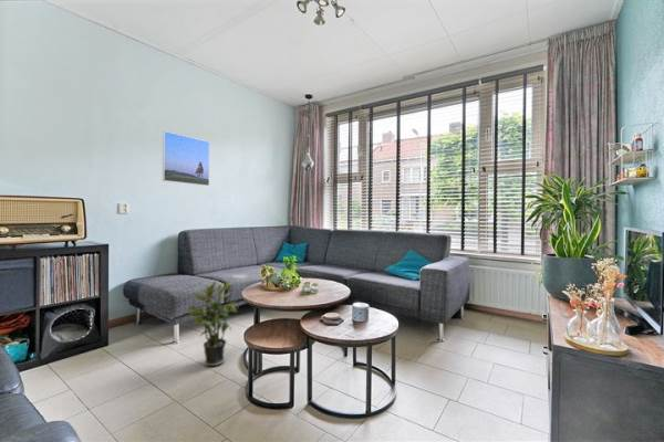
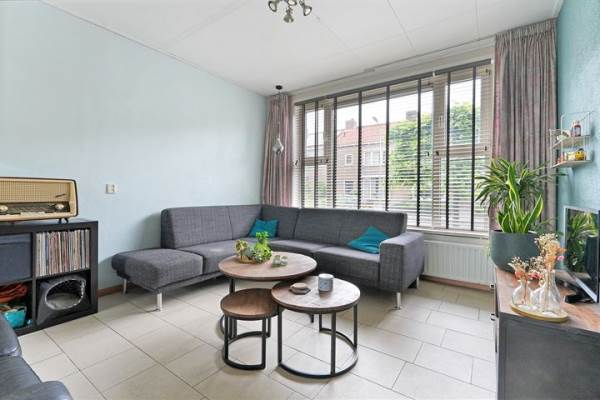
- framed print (187, 159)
- potted plant (211, 320)
